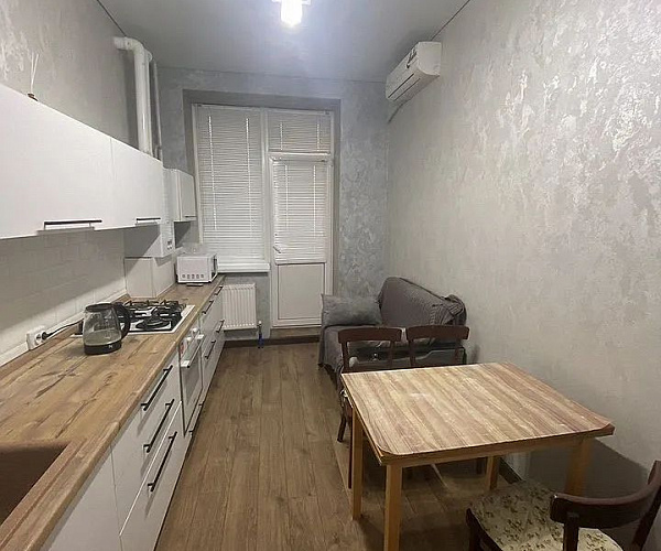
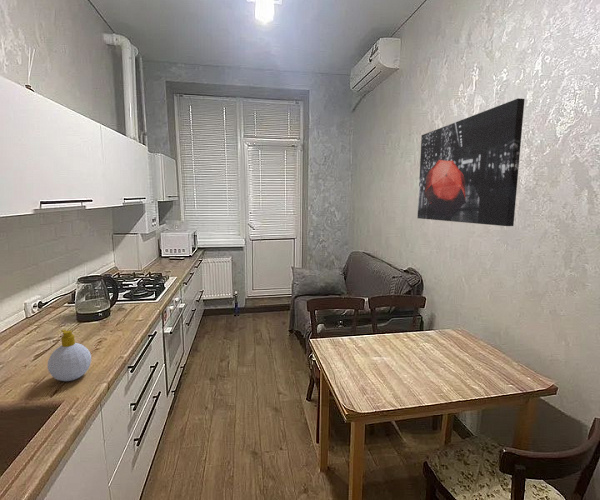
+ soap bottle (69, 354)
+ wall art (458, 172)
